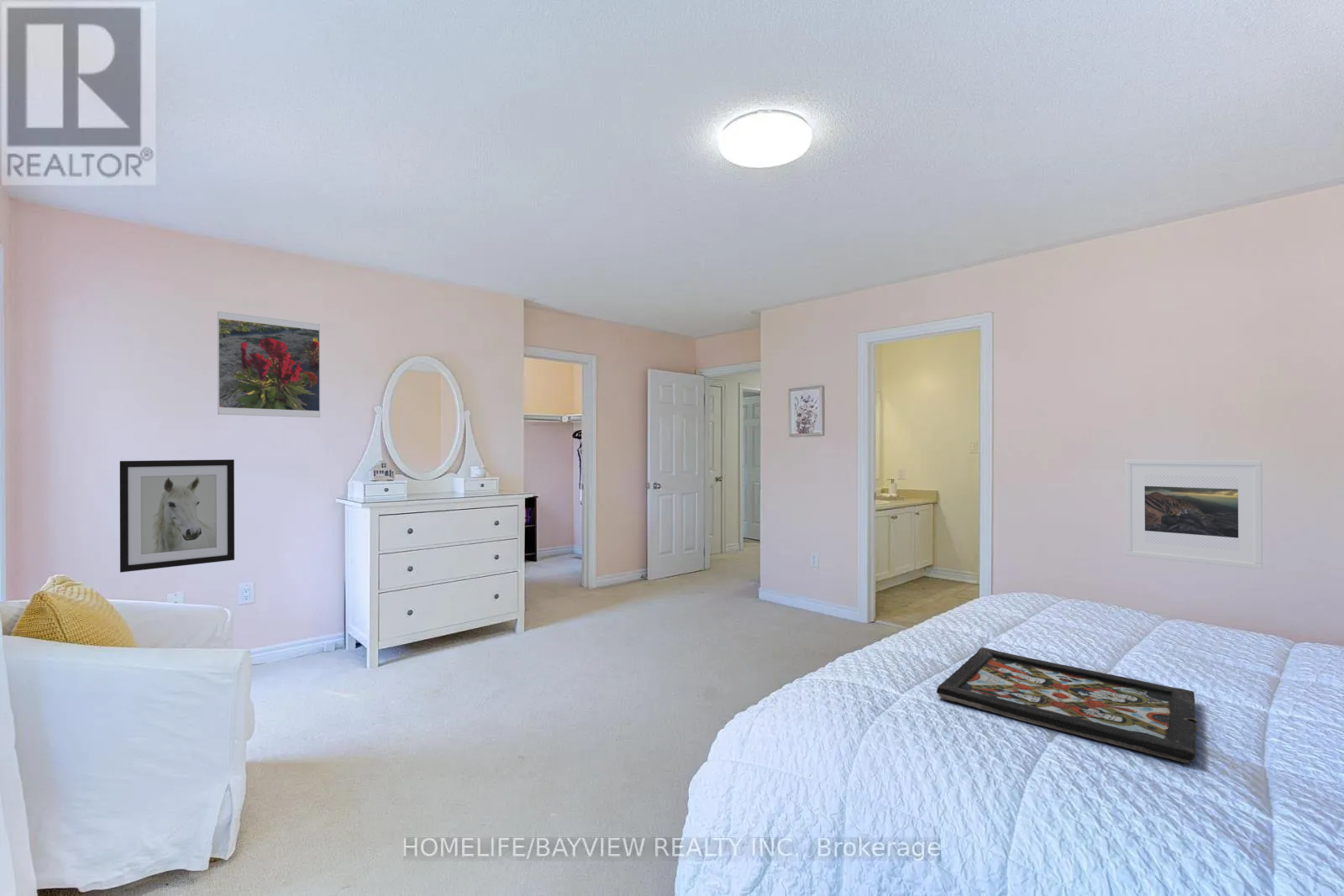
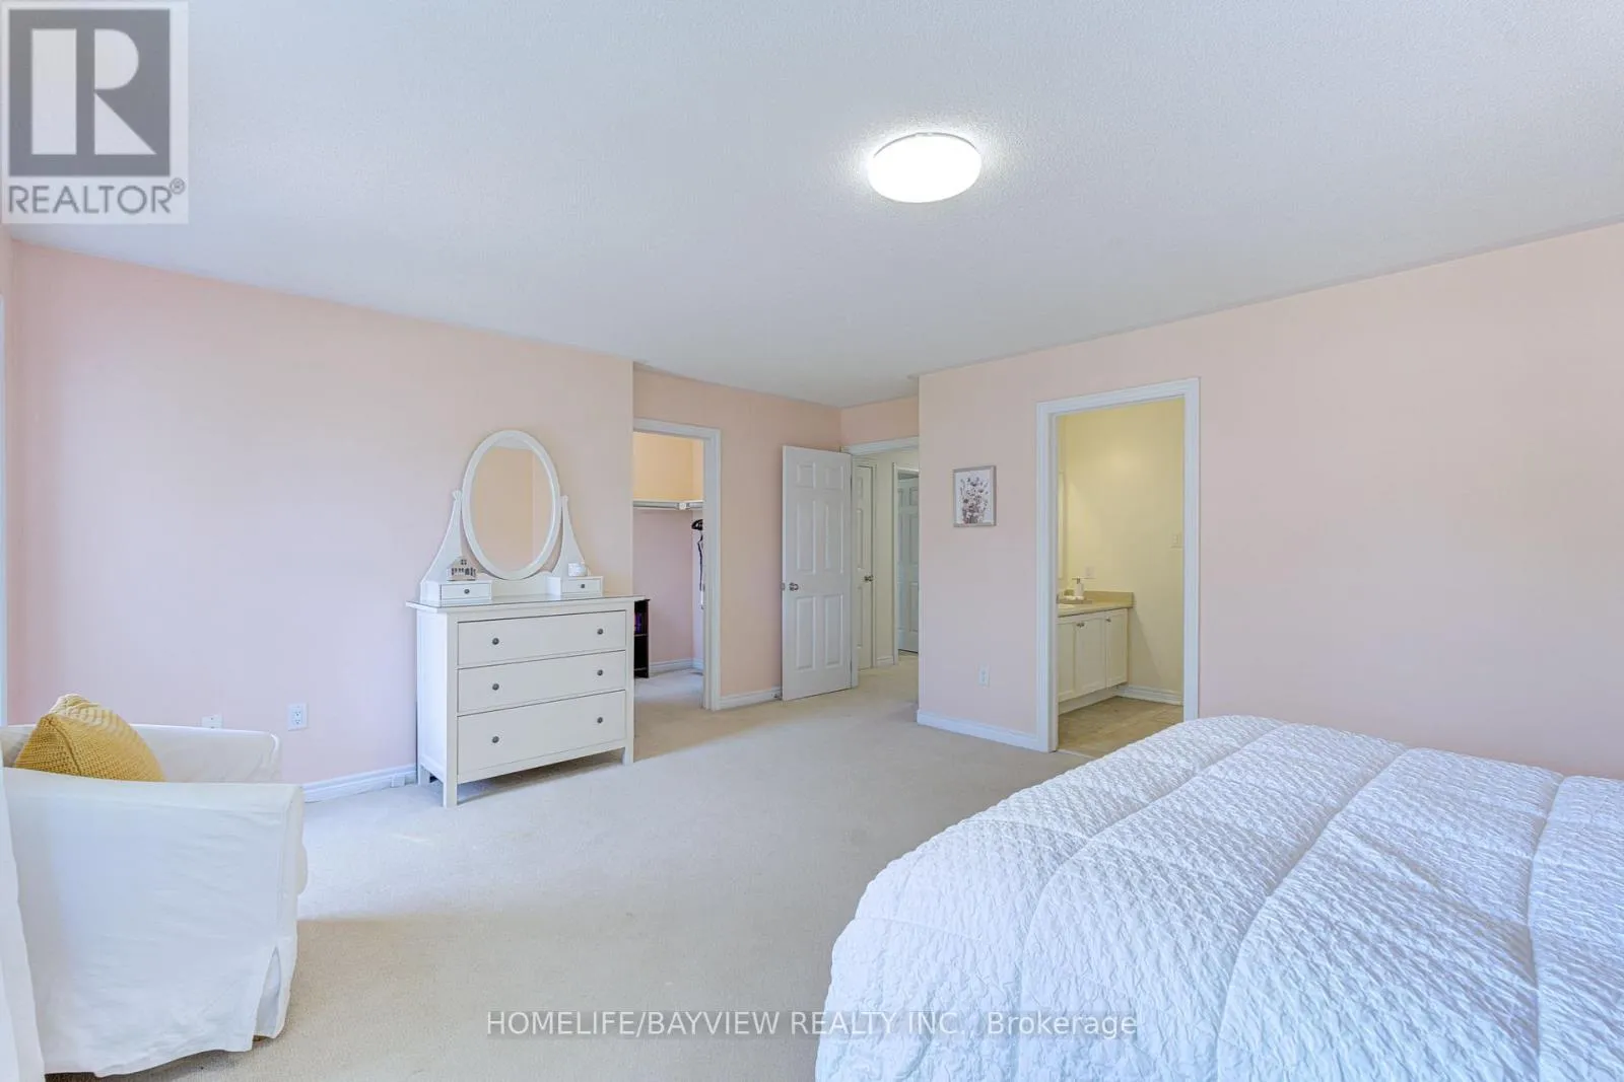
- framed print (270, 367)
- wall art (180, 512)
- decorative tray (1063, 694)
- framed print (1189, 511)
